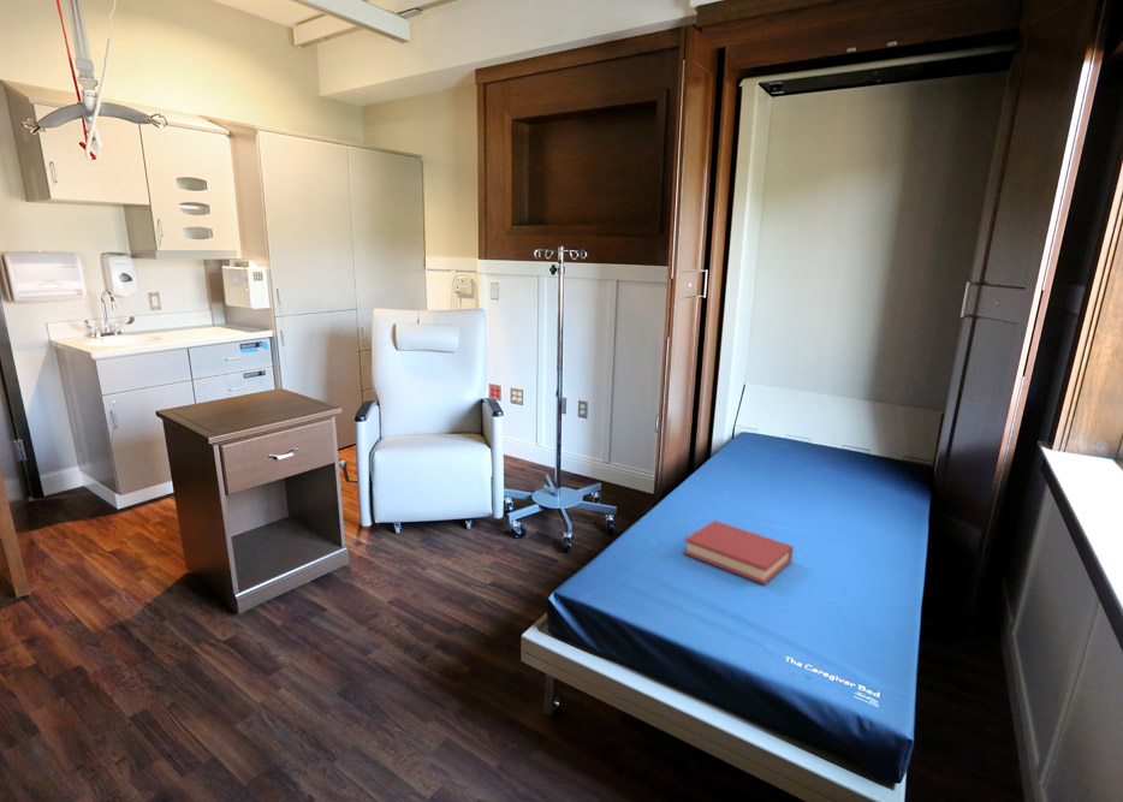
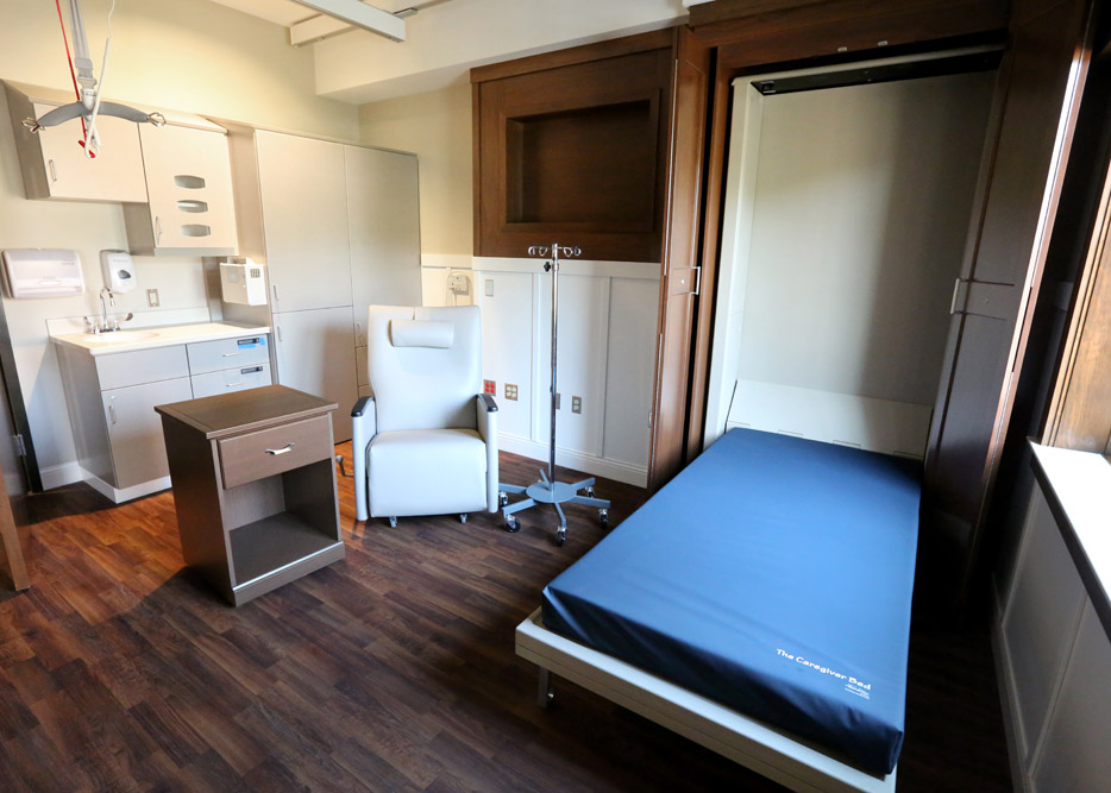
- hardback book (737, 549)
